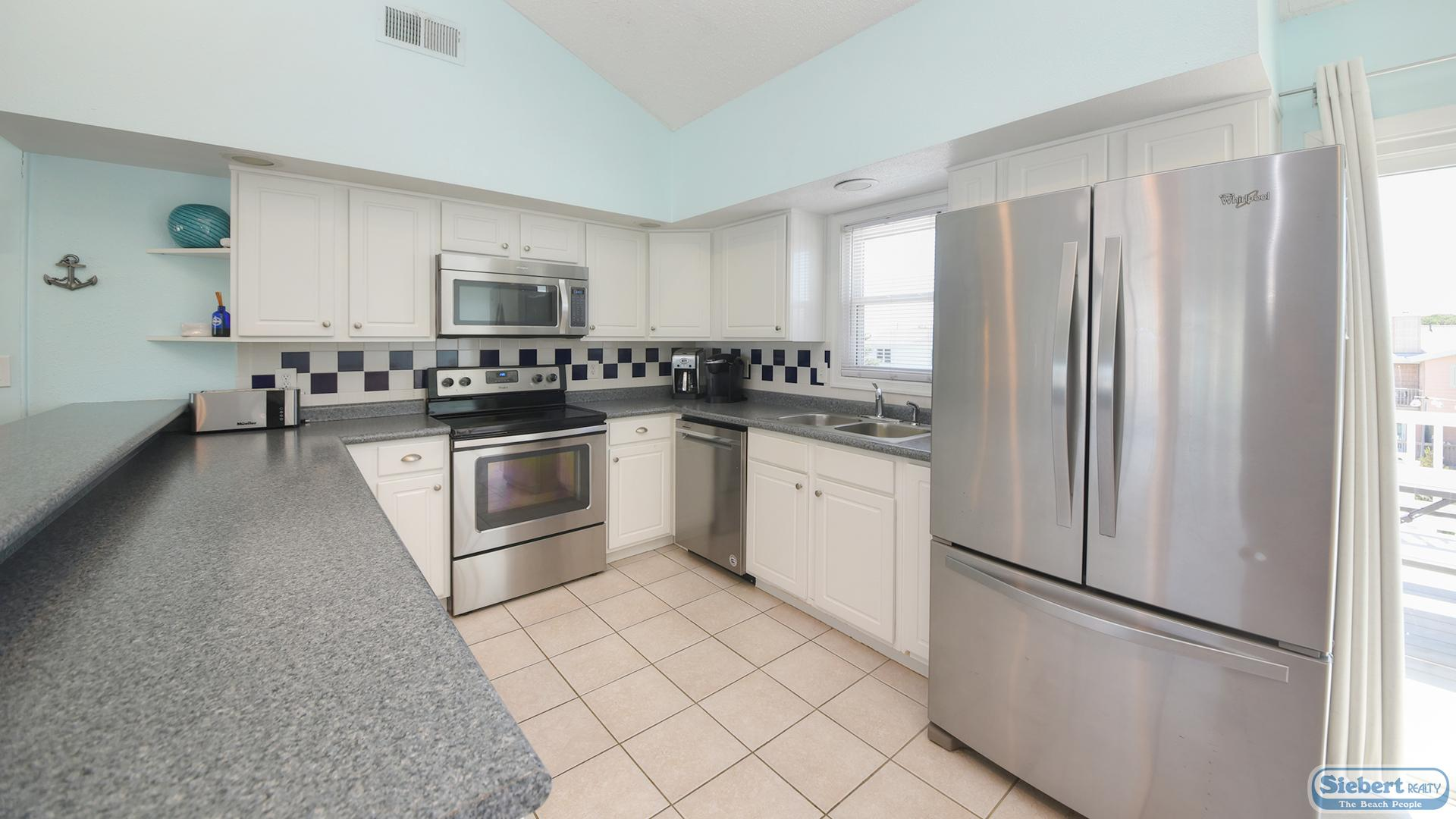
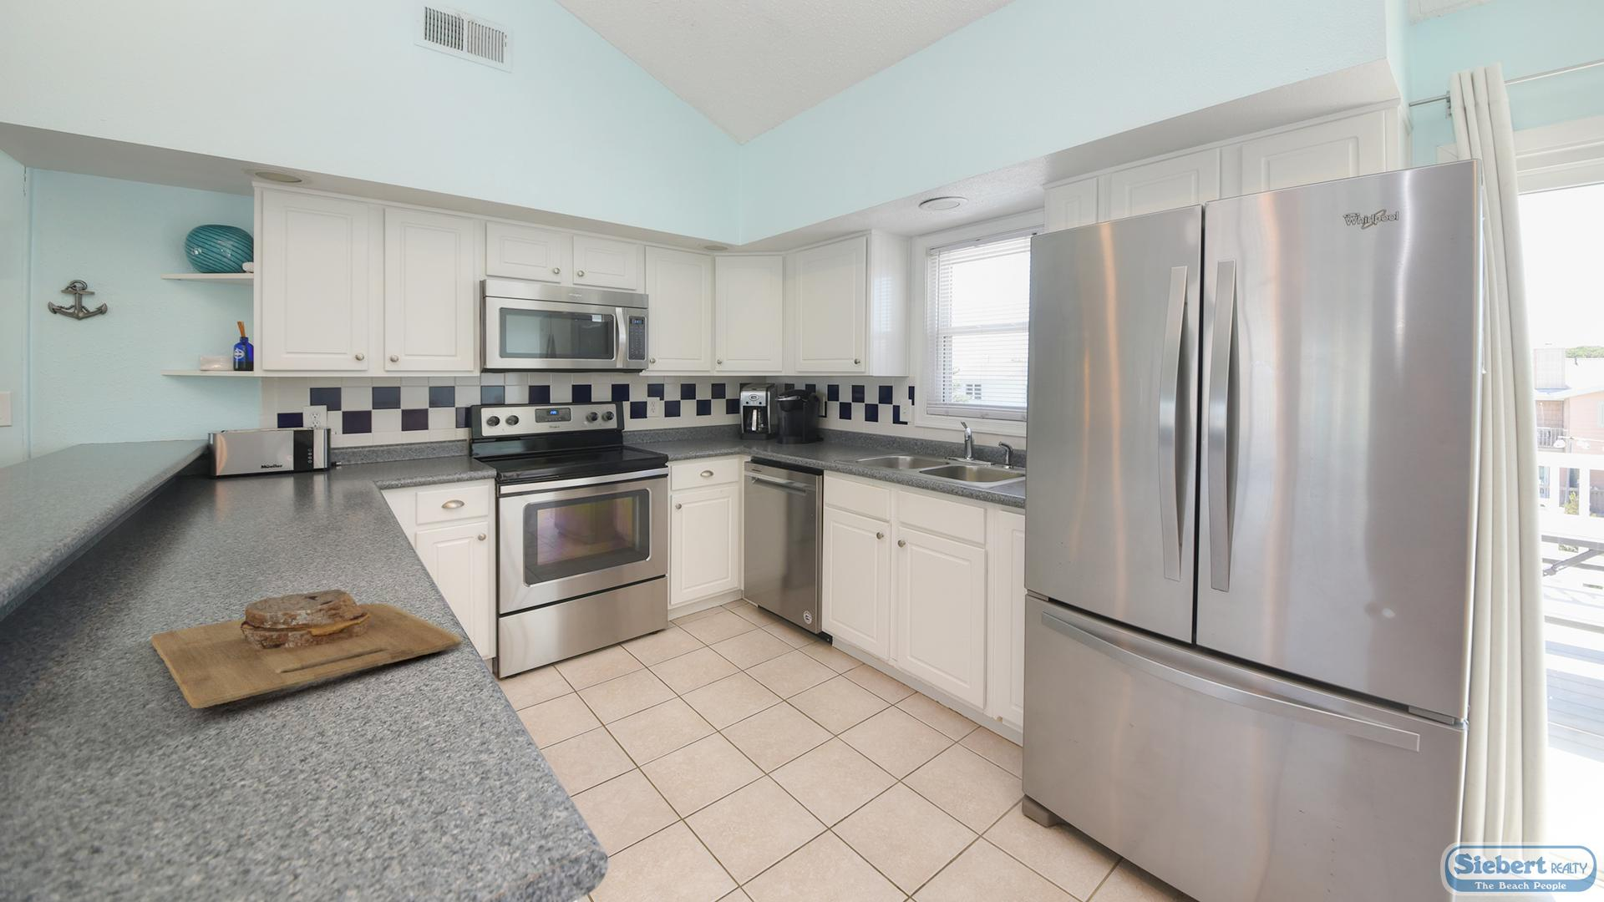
+ cutting board (306, 618)
